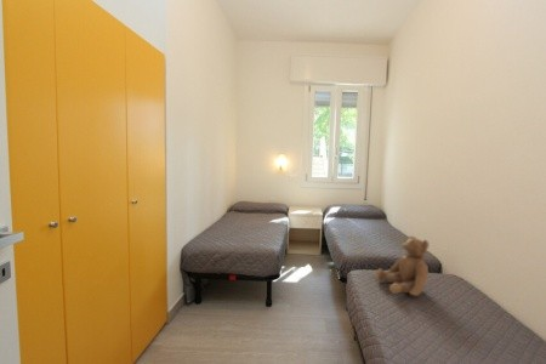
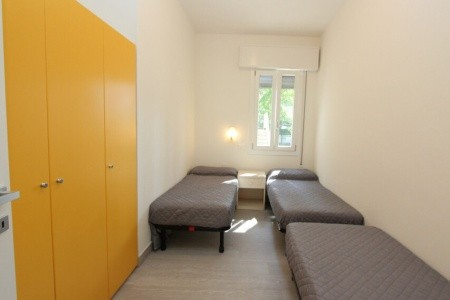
- teddy bear (402, 262)
